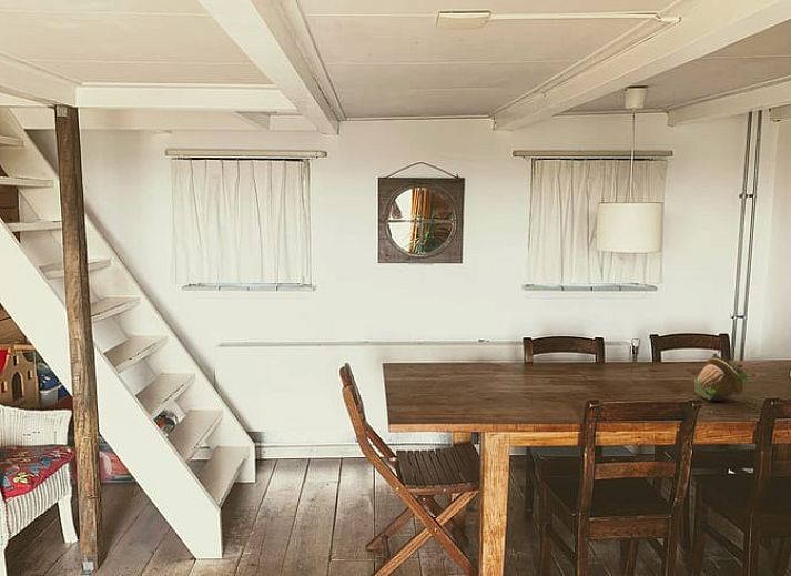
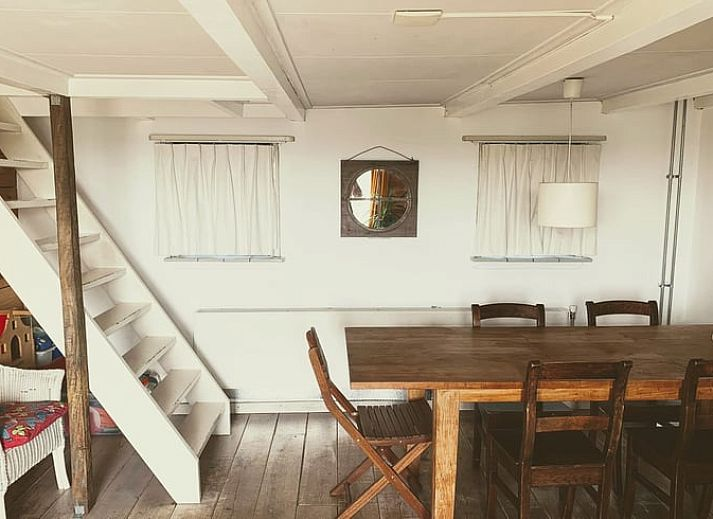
- flower pot (723, 376)
